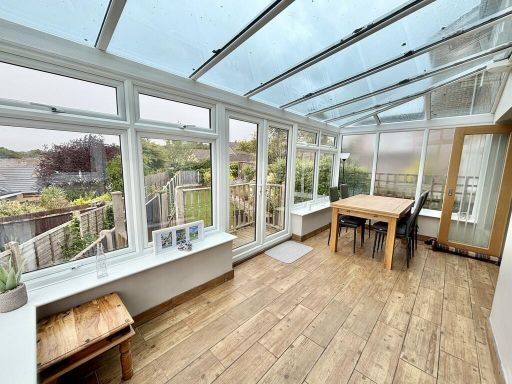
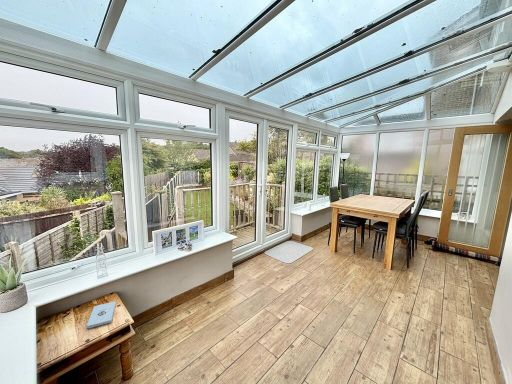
+ notepad (102, 313)
